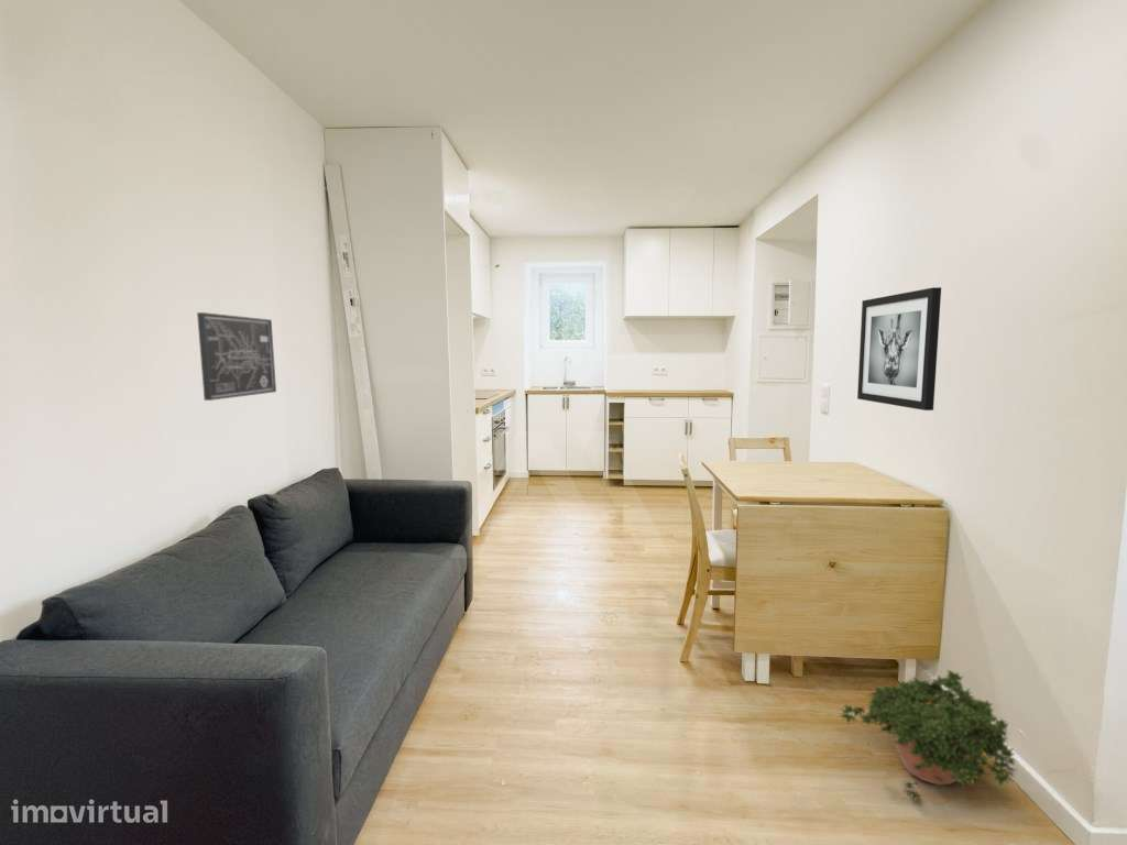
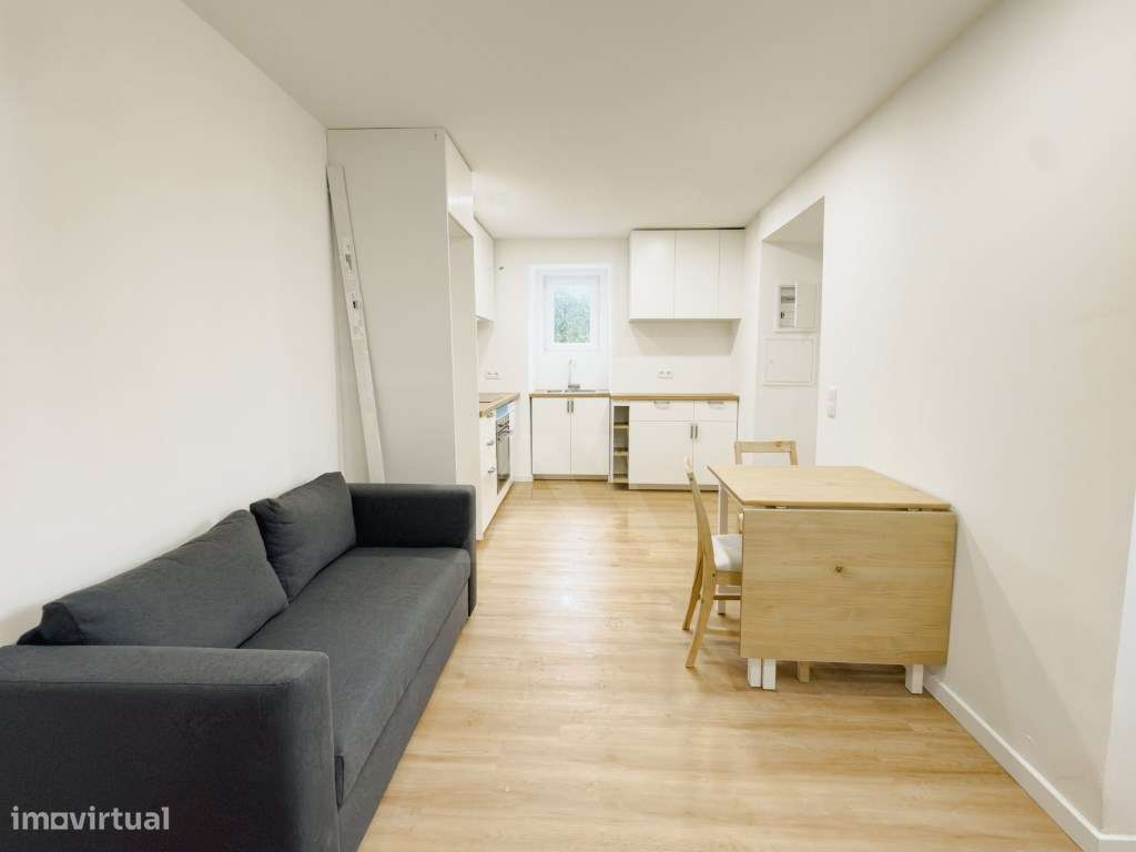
- wall art (240, 355)
- wall art (894, 350)
- potted plant (934, 727)
